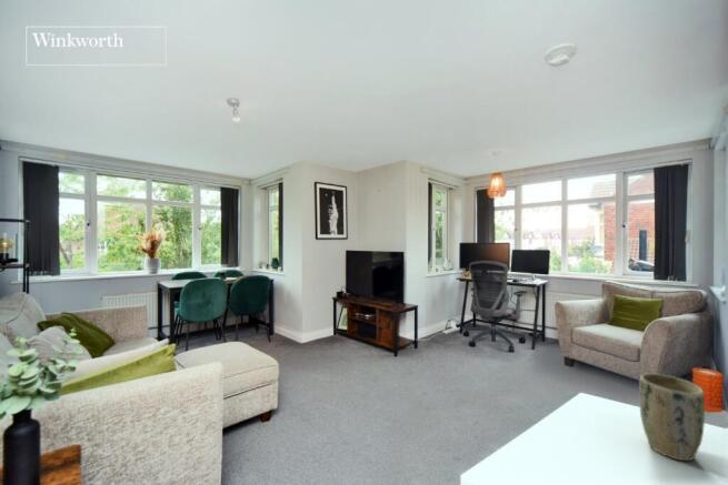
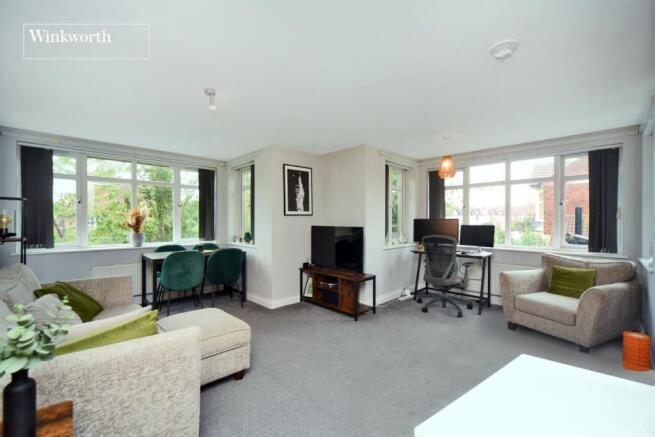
- plant pot (669, 416)
